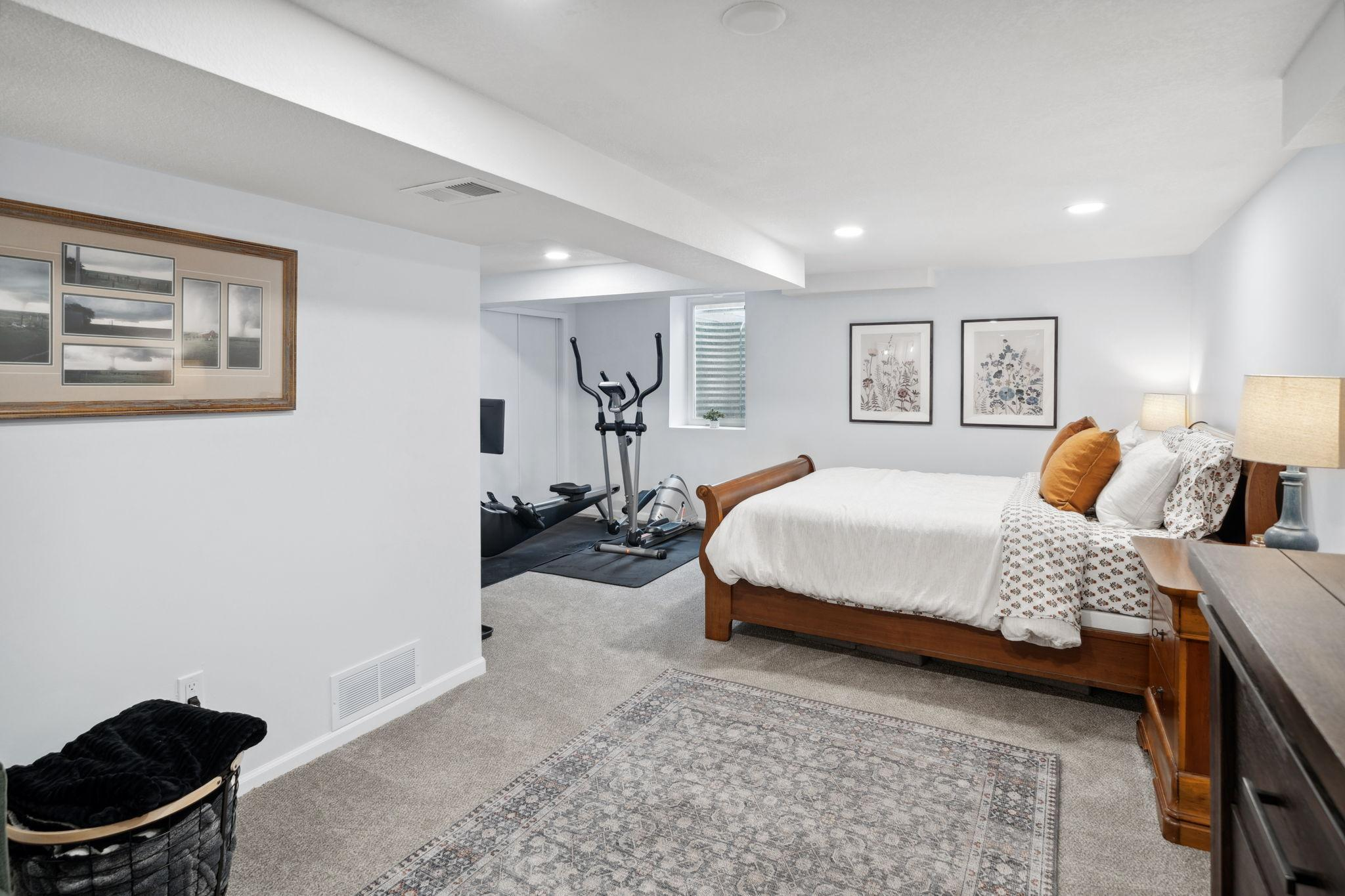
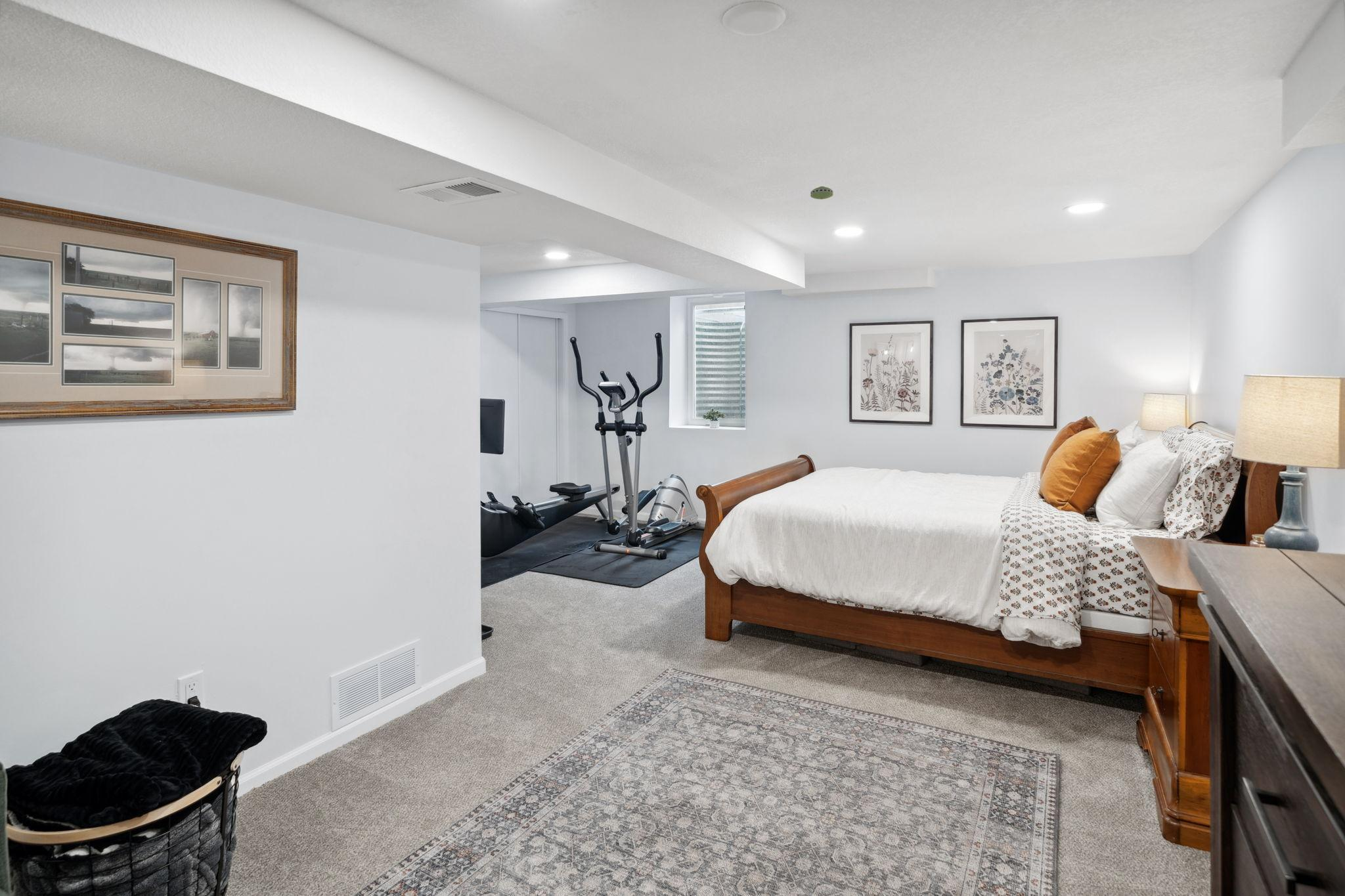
+ smoke detector (822, 192)
